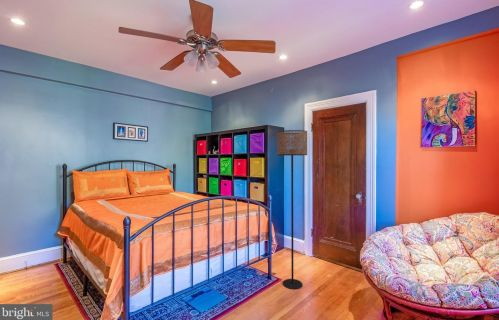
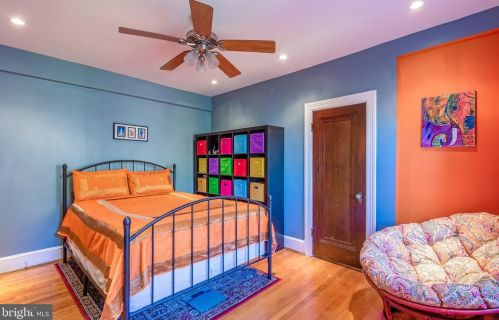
- floor lamp (292, 208)
